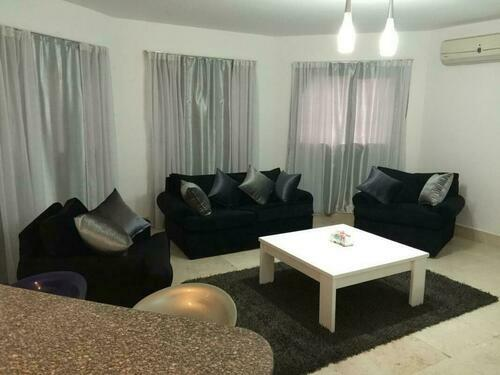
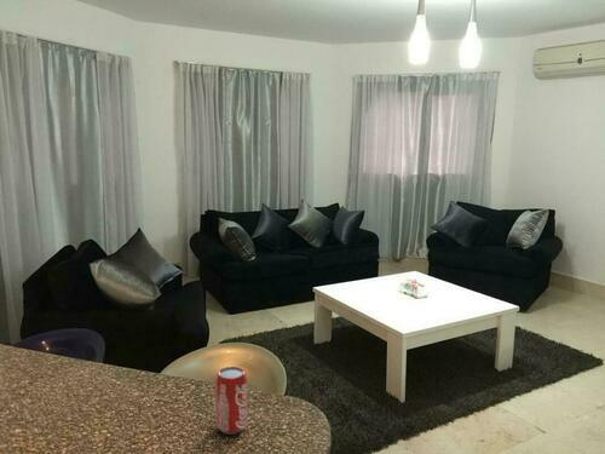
+ beverage can (231, 400)
